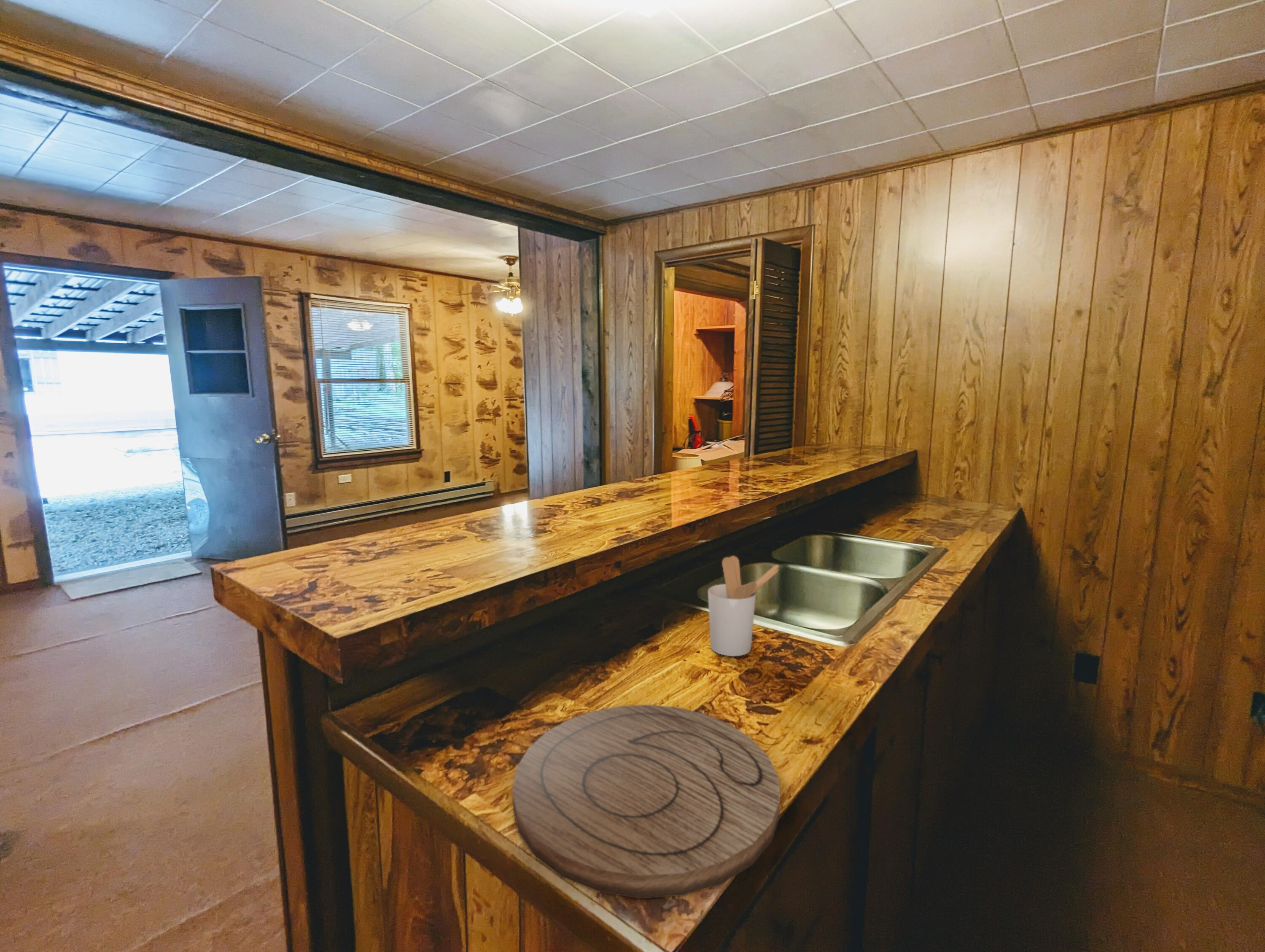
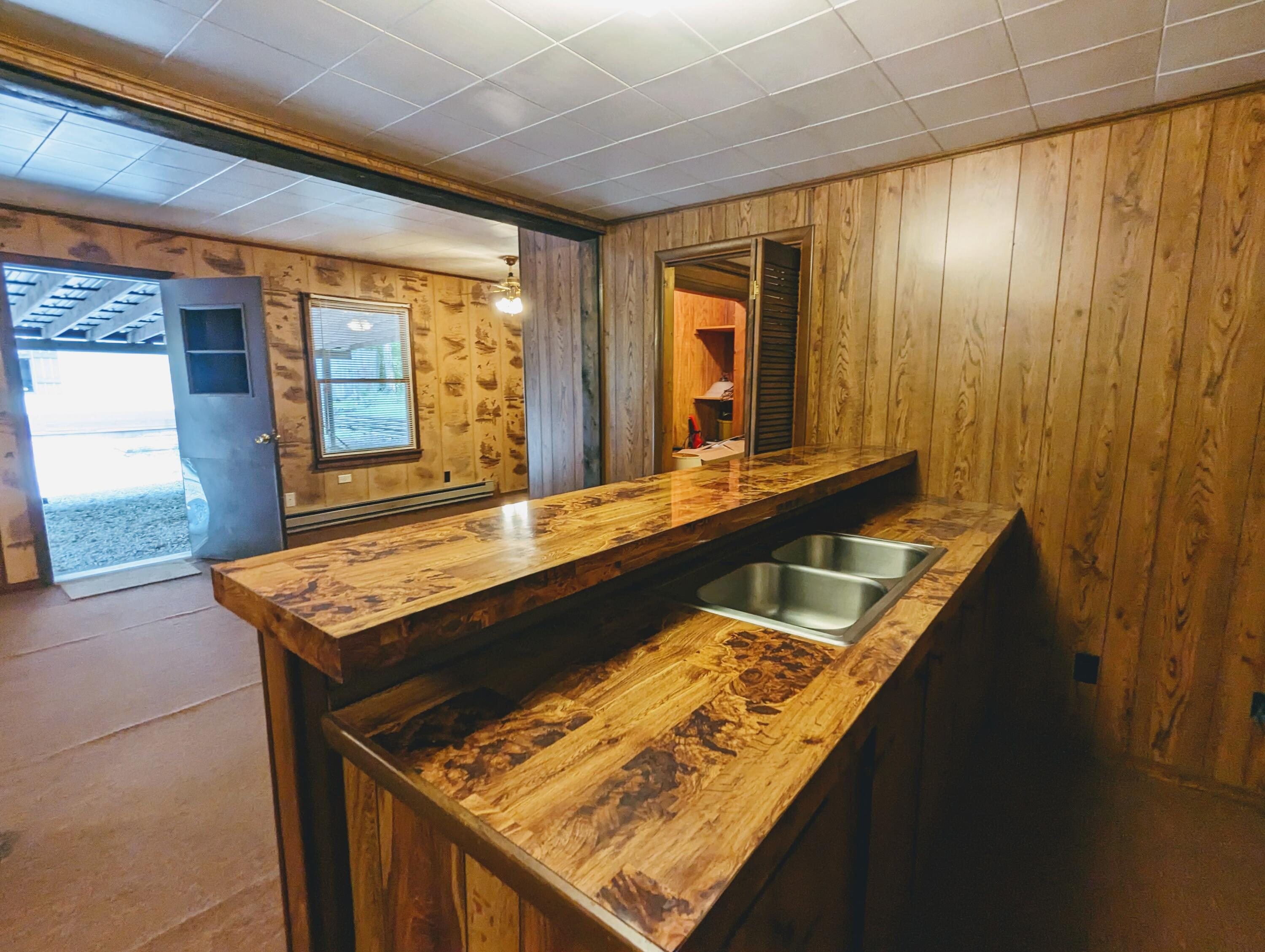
- utensil holder (744, 606)
- cutting board (646, 781)
